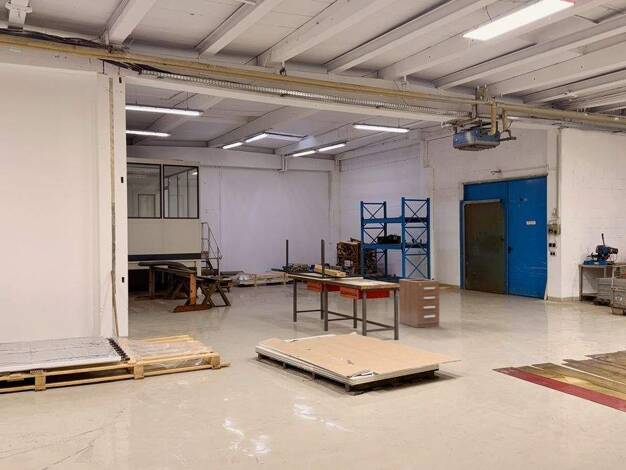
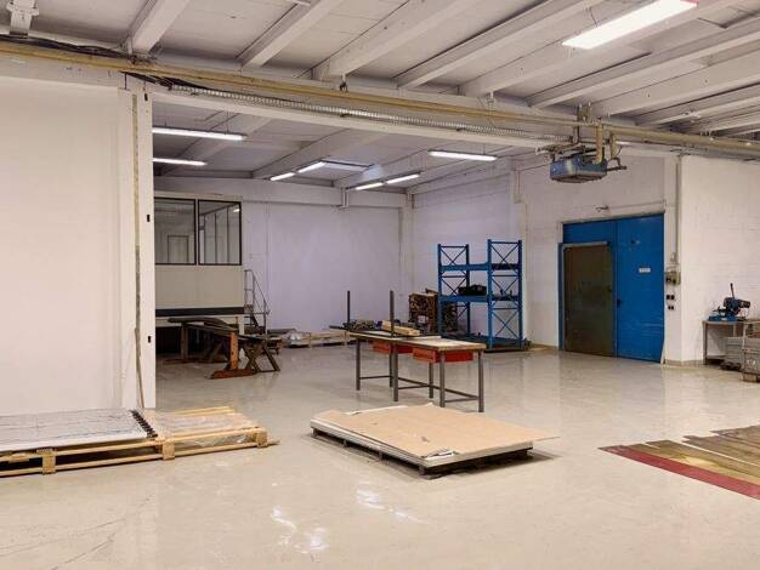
- filing cabinet (419, 302)
